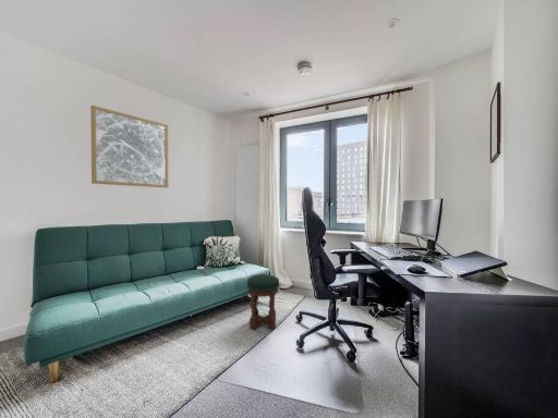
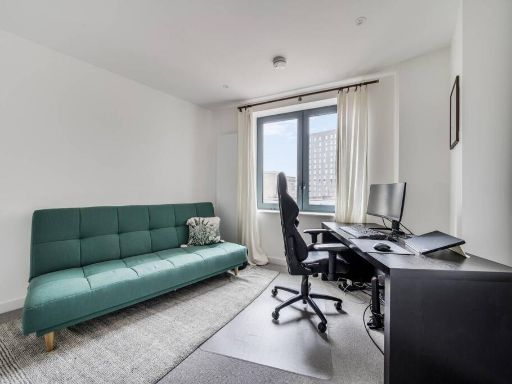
- wall art (133, 150)
- stool (263, 295)
